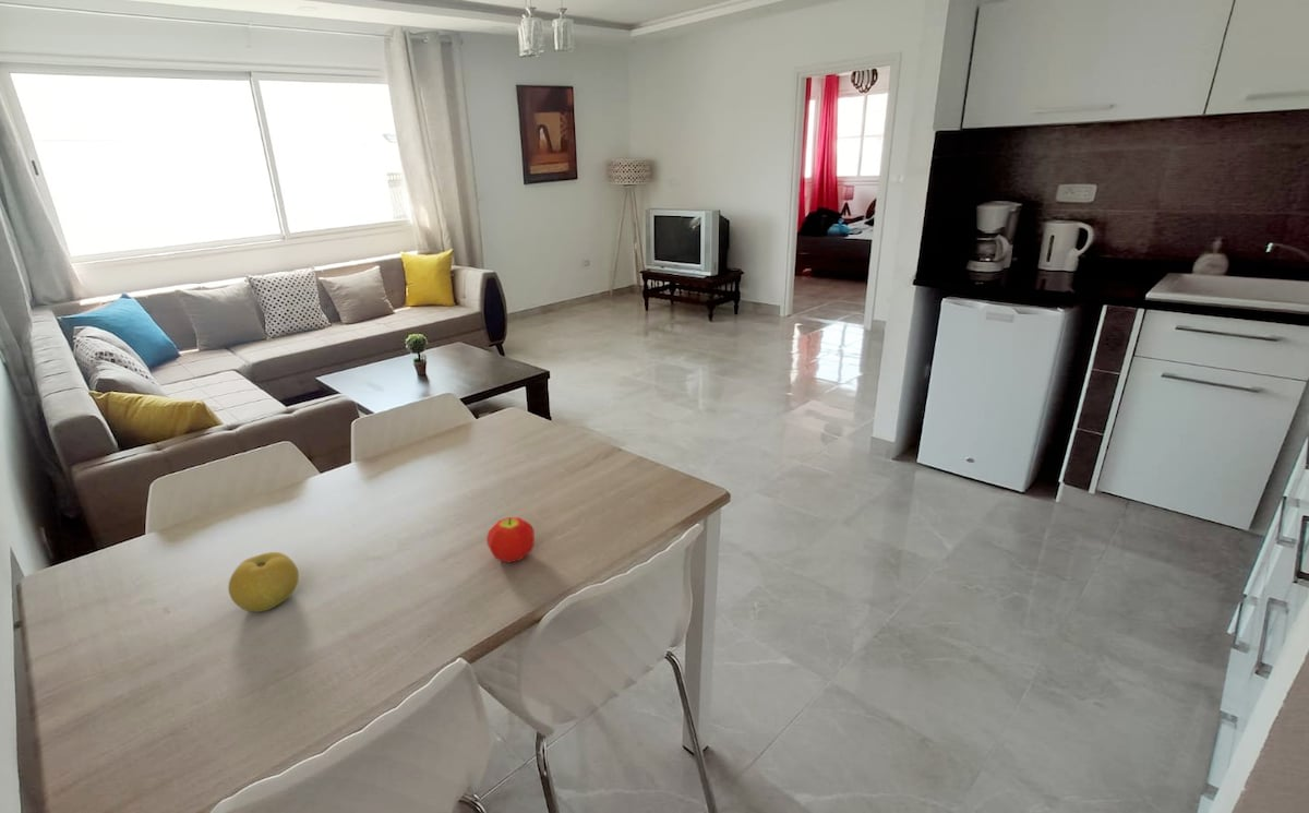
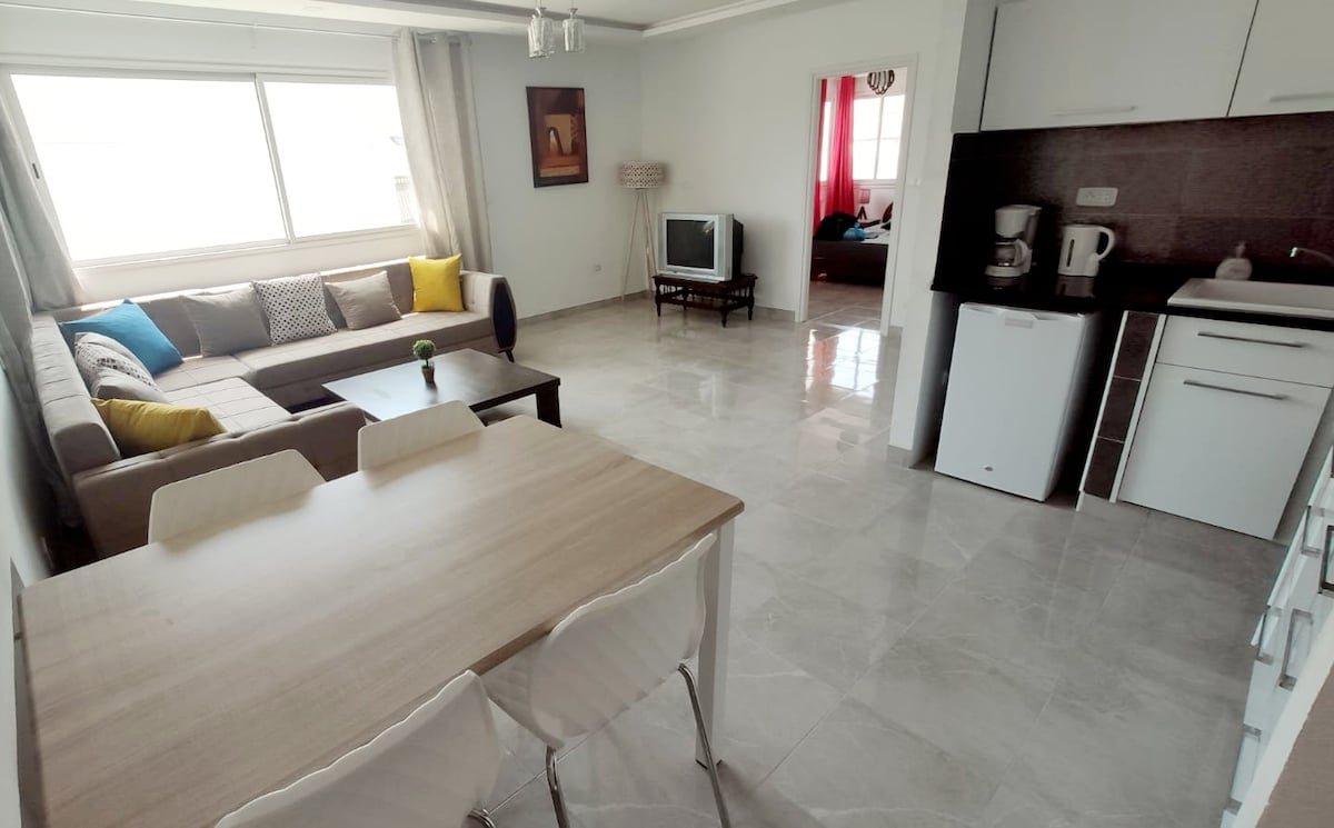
- fruit (509, 537)
- fruit (264, 581)
